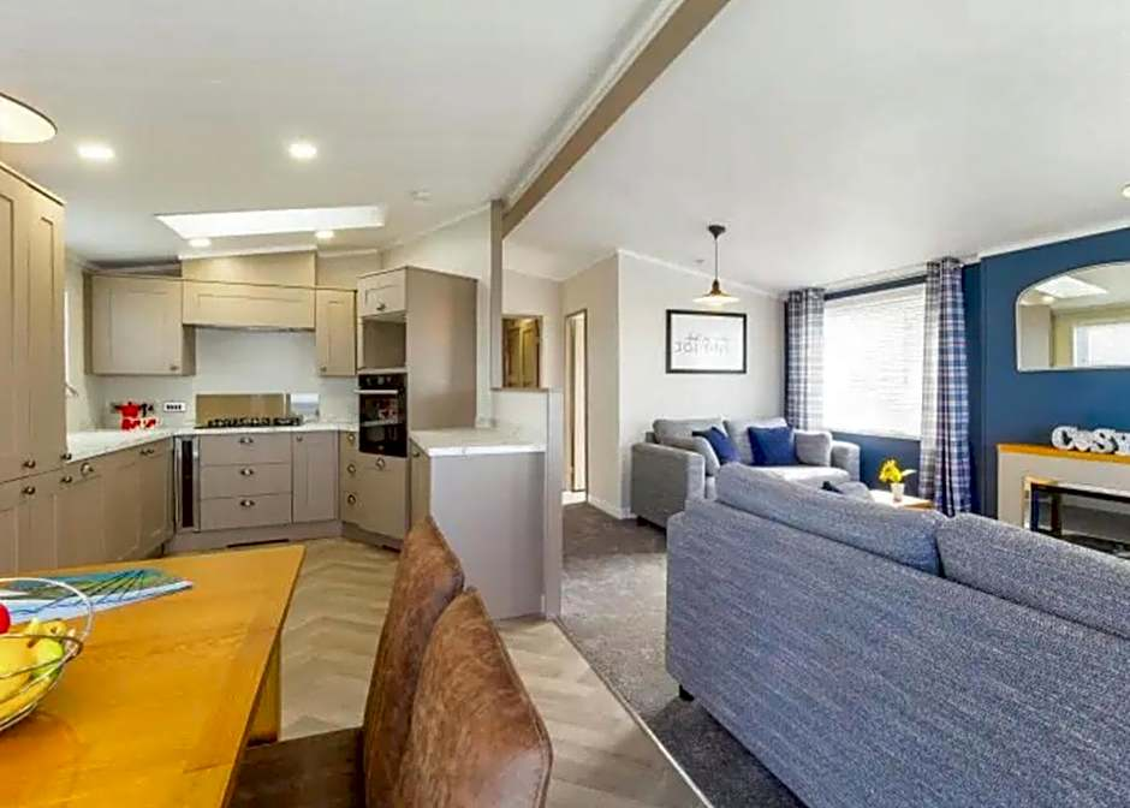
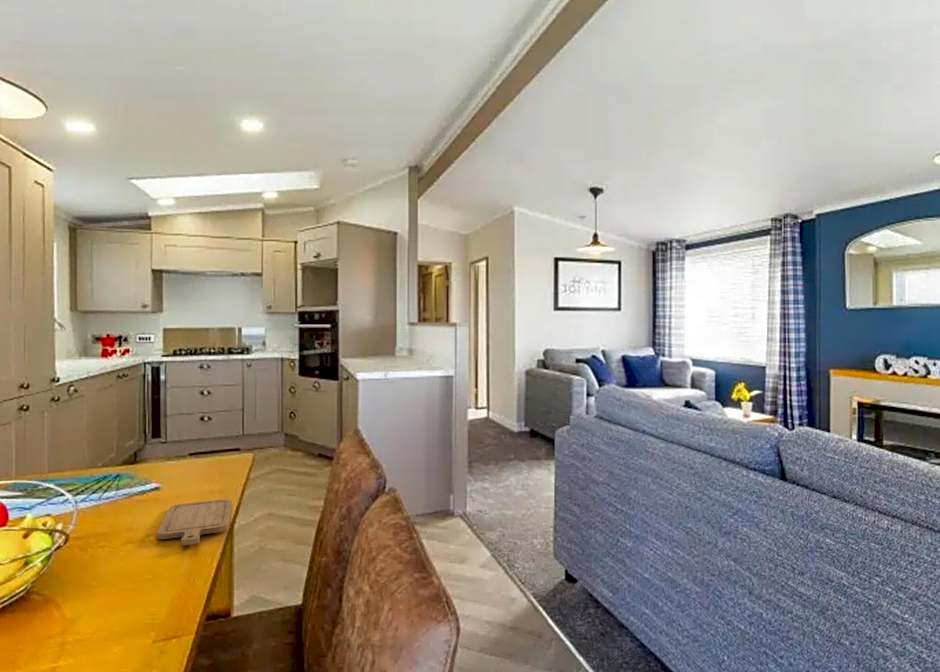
+ chopping board (196, 521)
